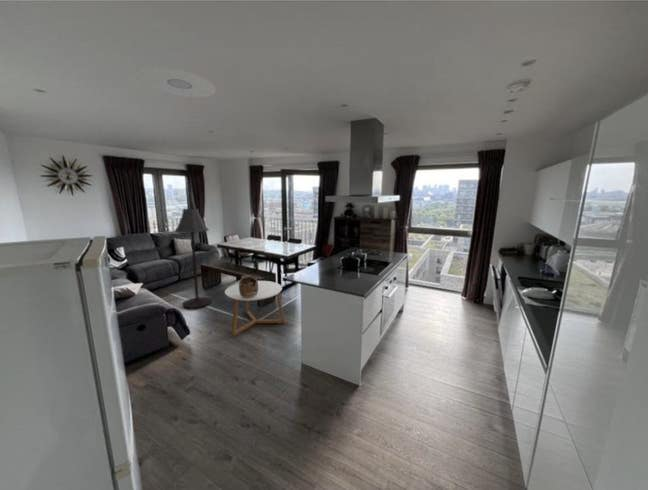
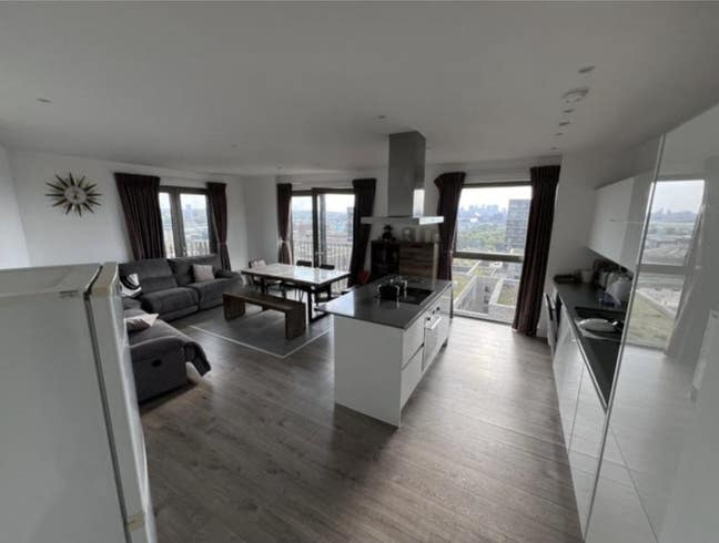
- ceiling light (179, 84)
- coffee table (248, 306)
- floor lamp (194, 257)
- ceramic pot (248, 286)
